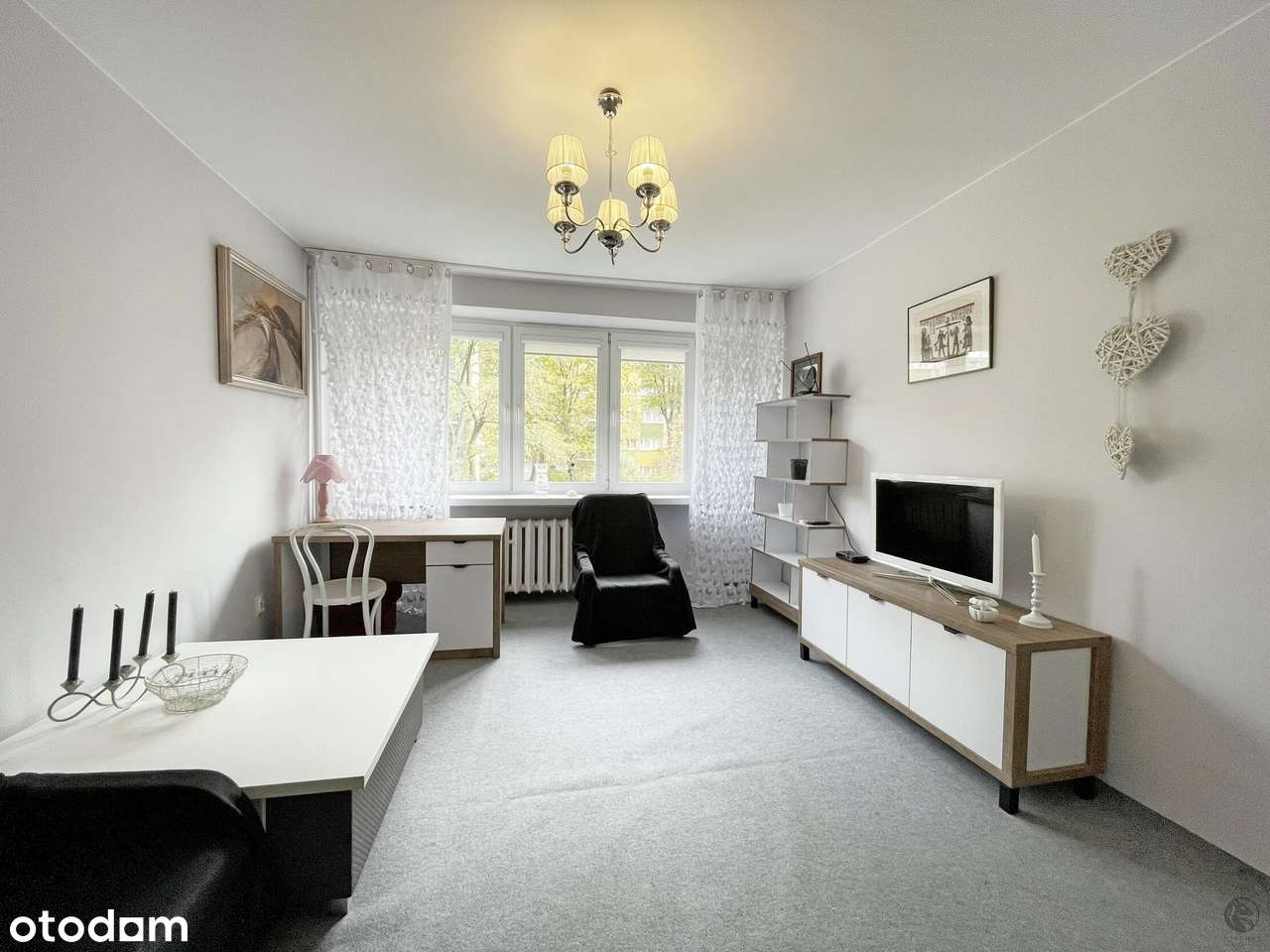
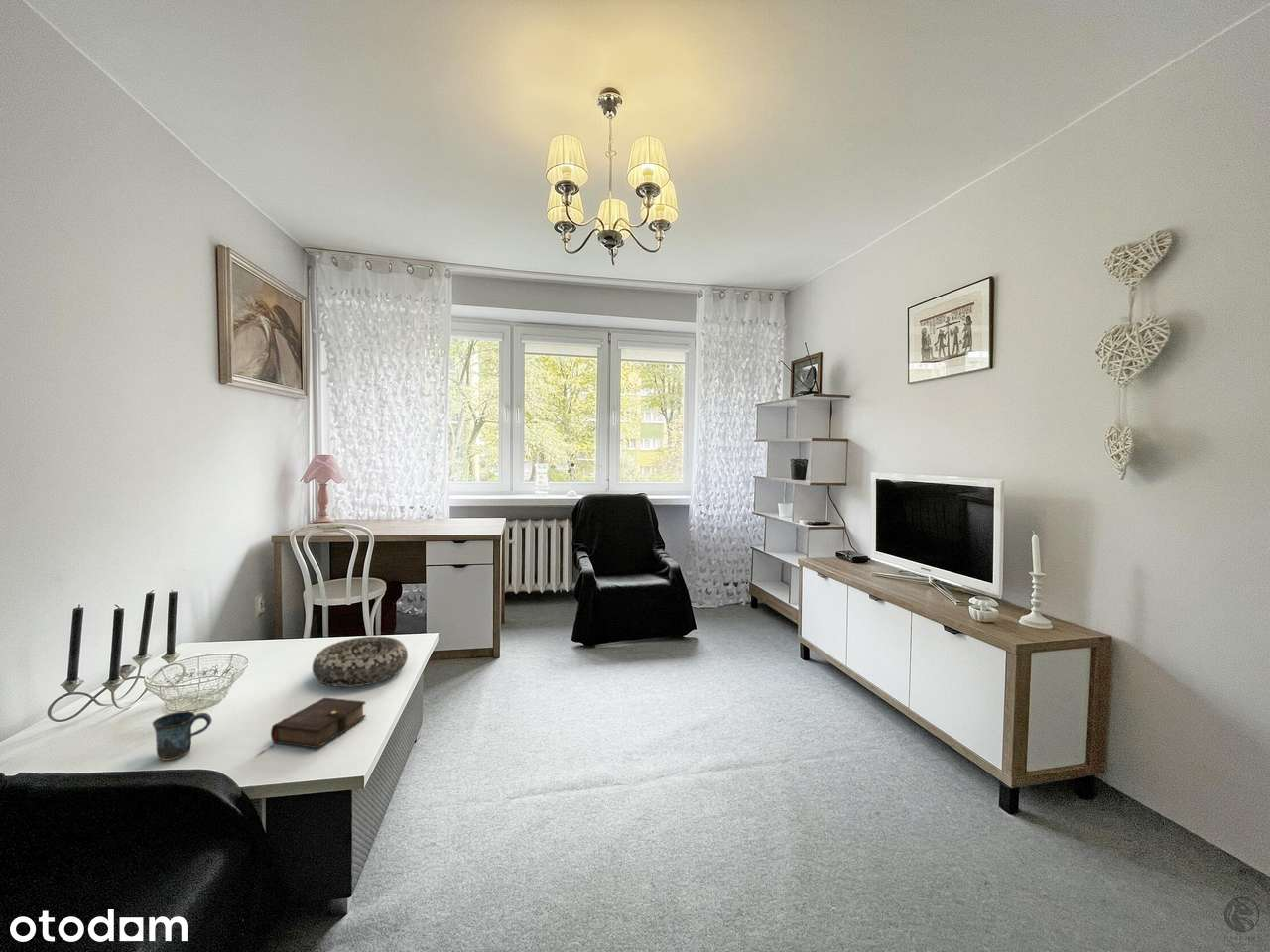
+ mug (180, 736)
+ decorative bowl (361, 660)
+ book (312, 725)
